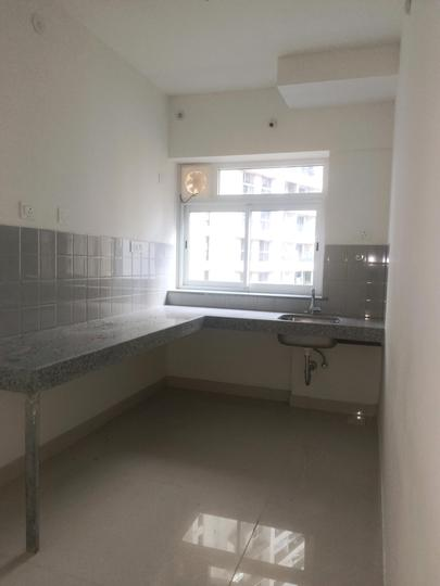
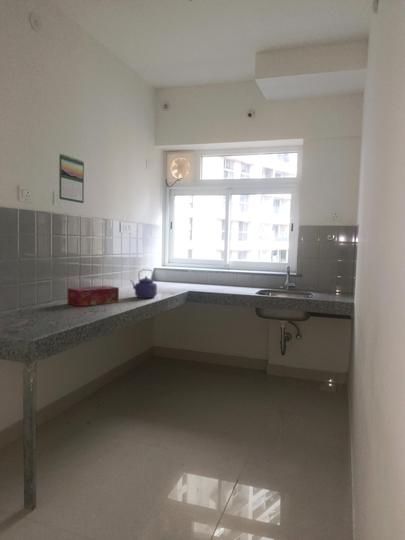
+ calendar (72, 179)
+ kettle (142, 283)
+ tissue box (93, 295)
